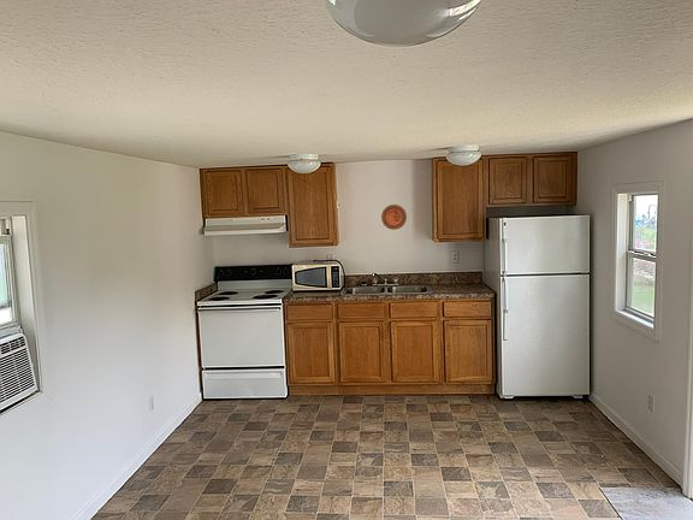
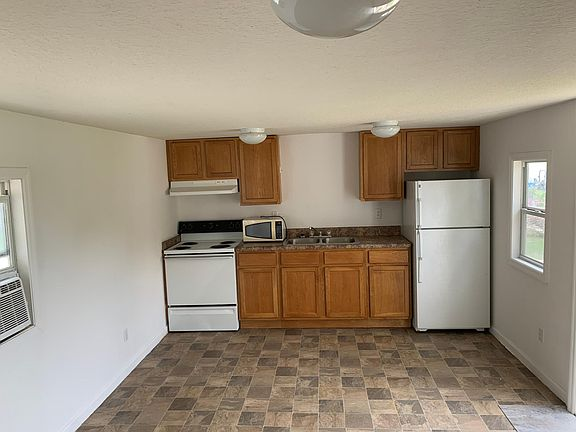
- decorative plate (393, 217)
